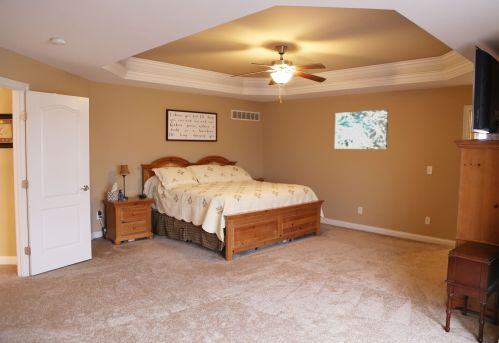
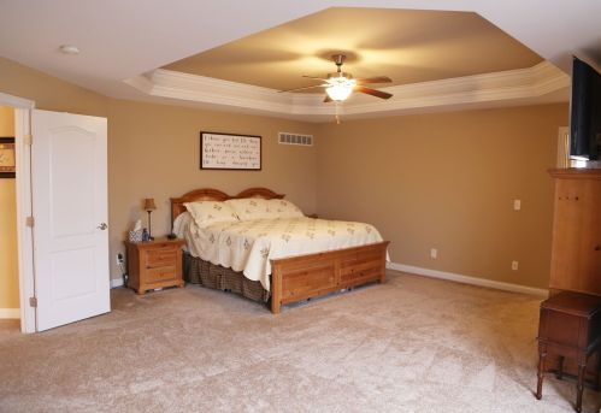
- wall art (360, 130)
